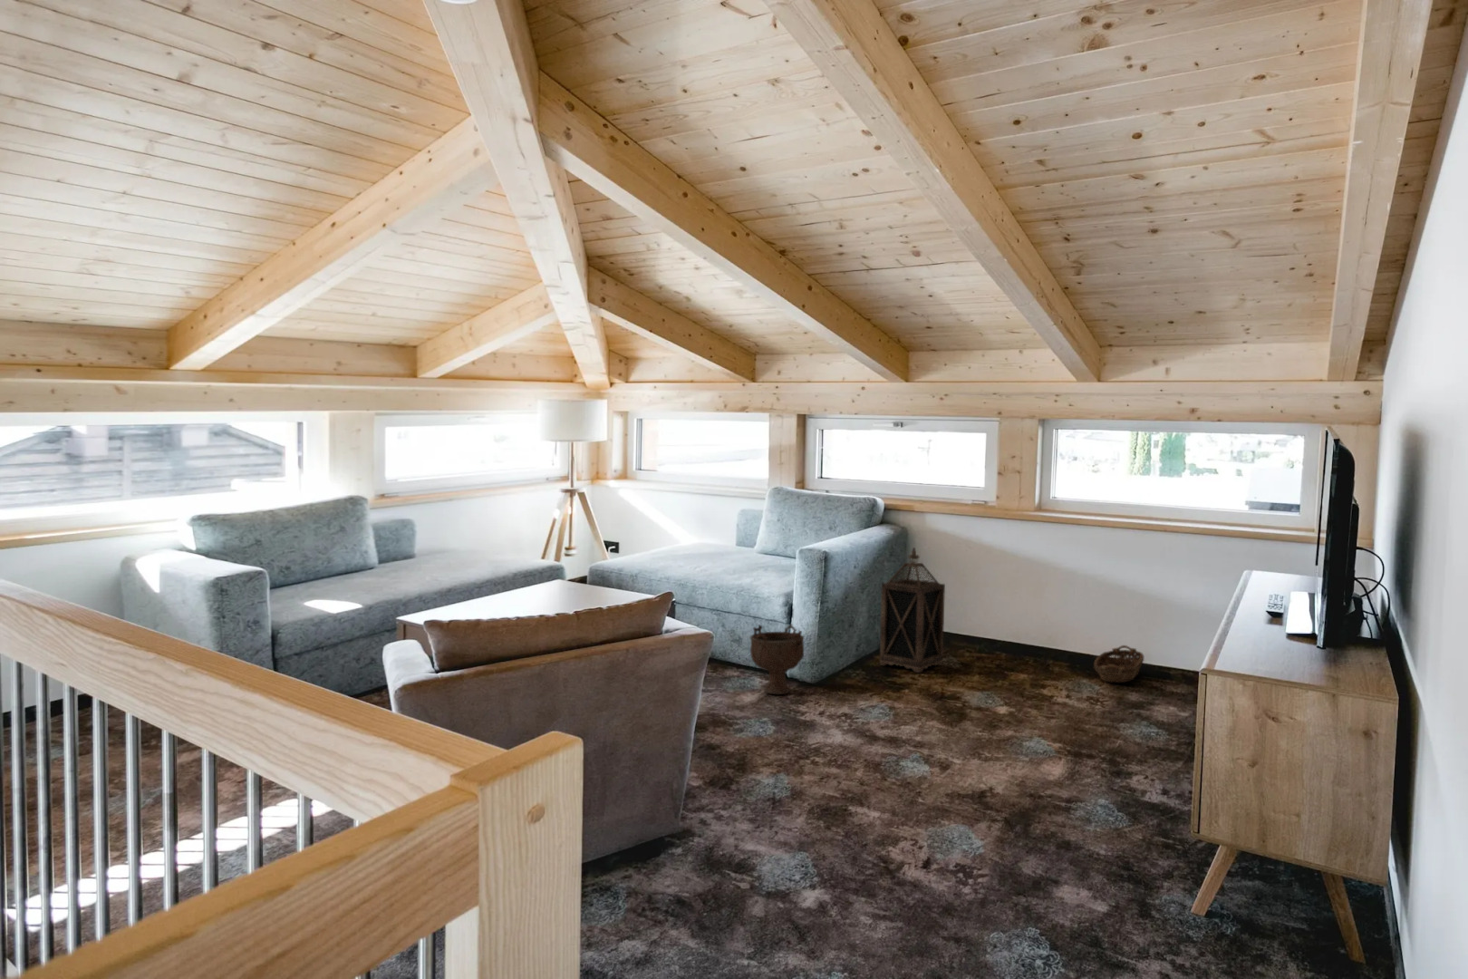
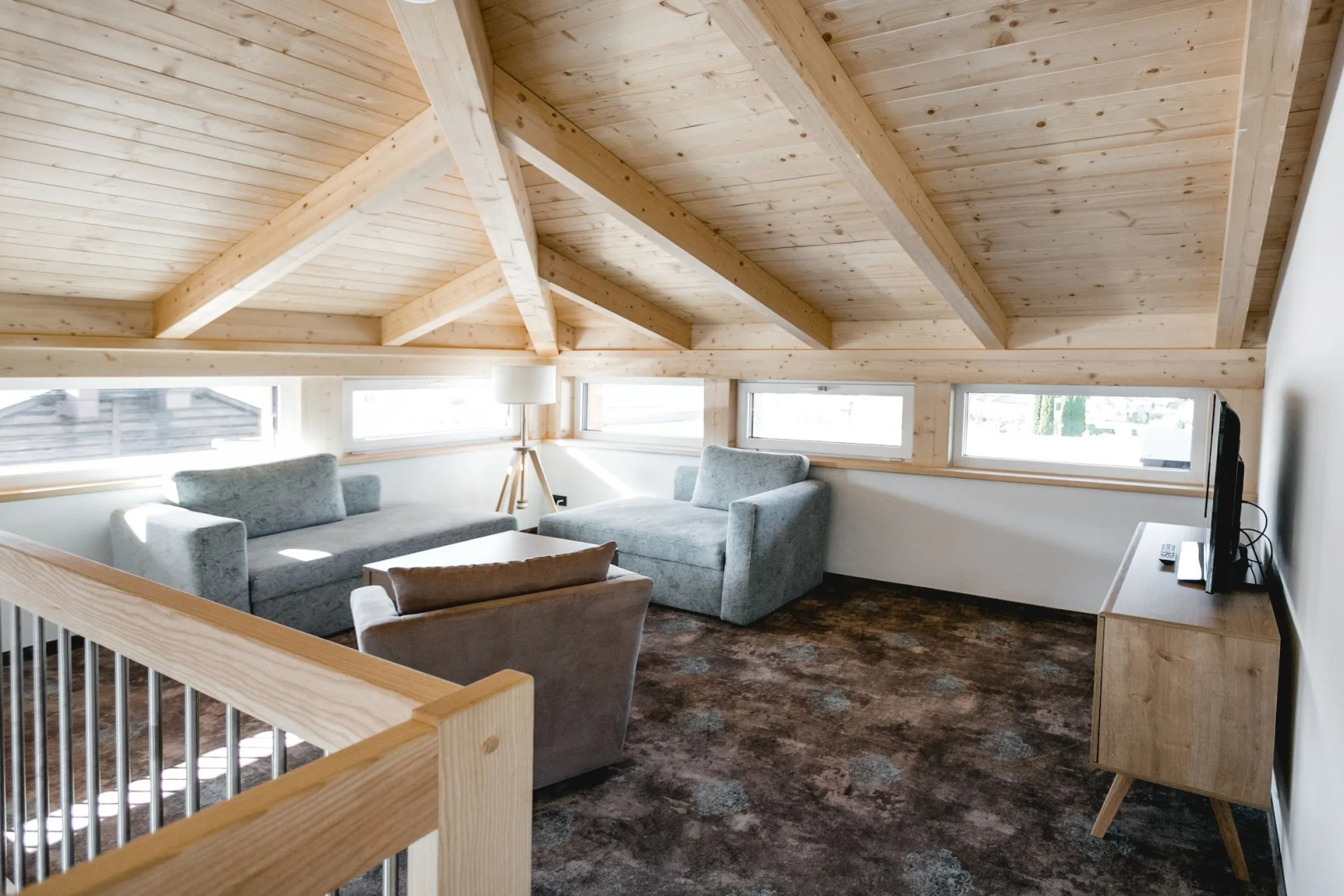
- lantern (912, 606)
- decorative bowl (777, 659)
- basket (1118, 661)
